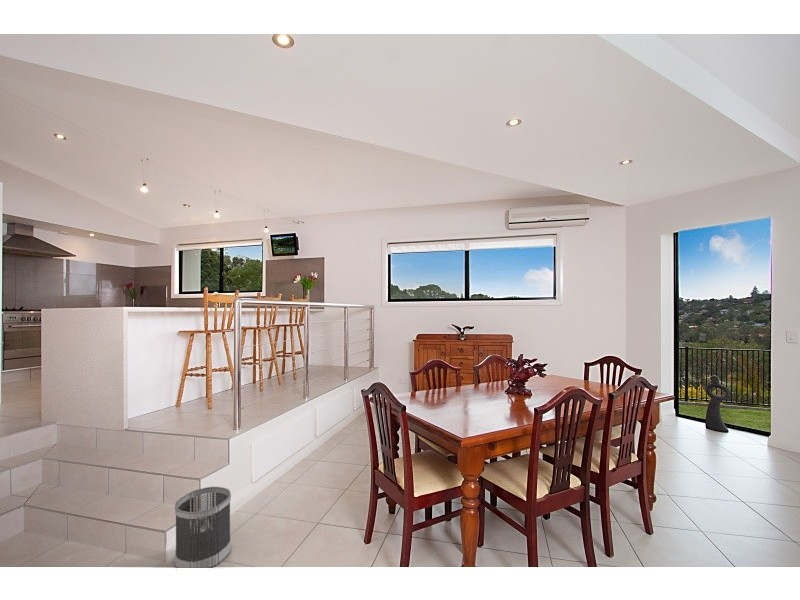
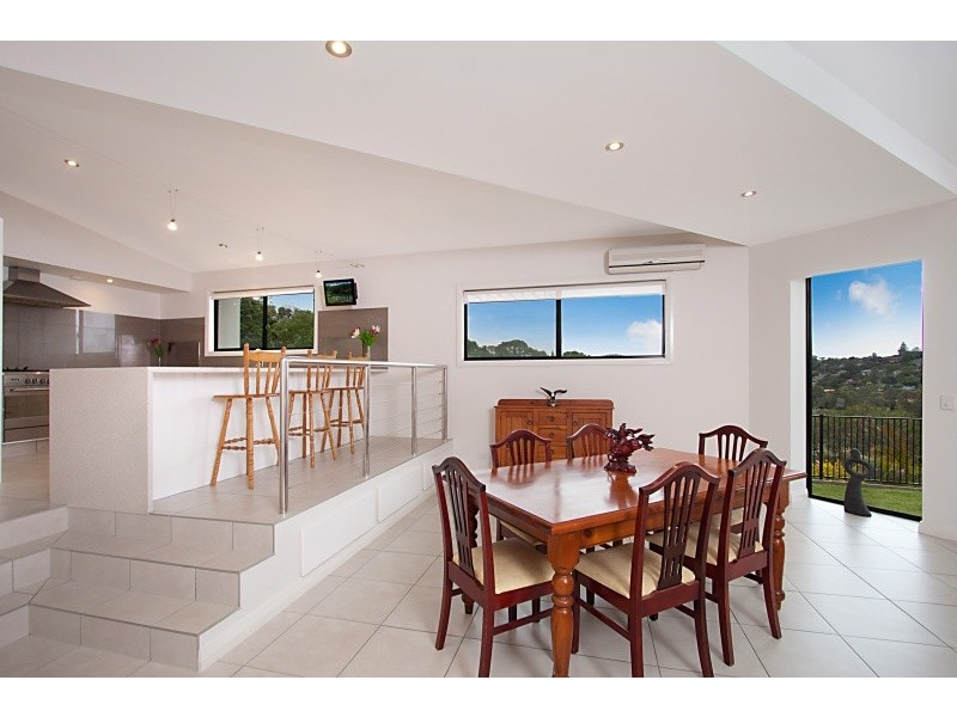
- wastebasket (203, 527)
